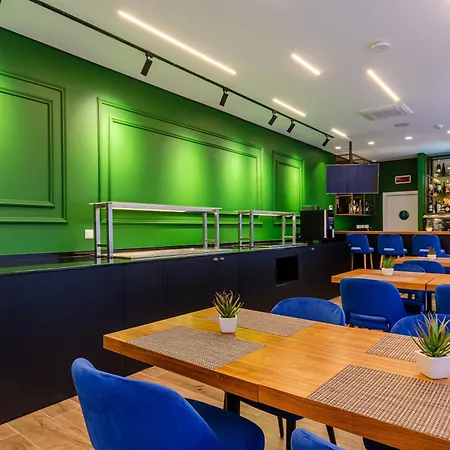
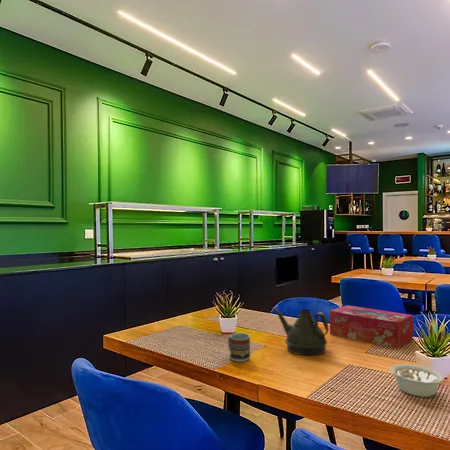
+ tissue box (370, 324)
+ legume (418, 380)
+ teapot (299, 328)
+ cup (237, 346)
